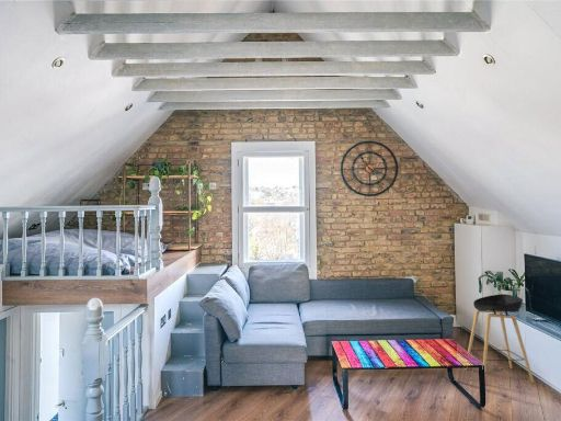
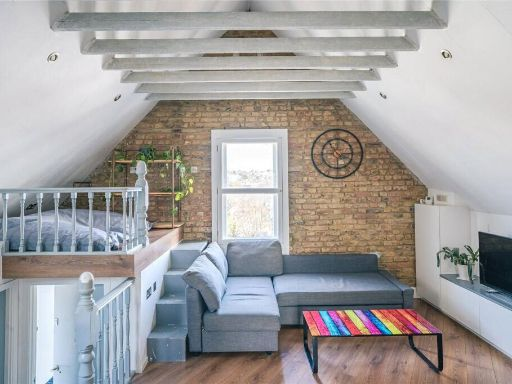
- stool (503, 333)
